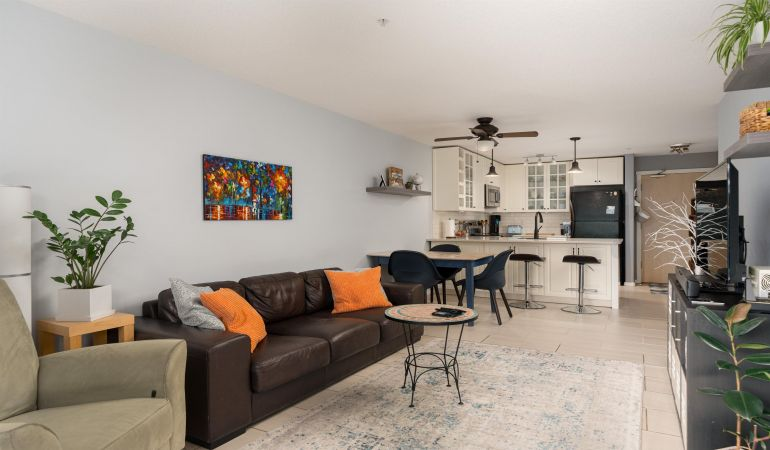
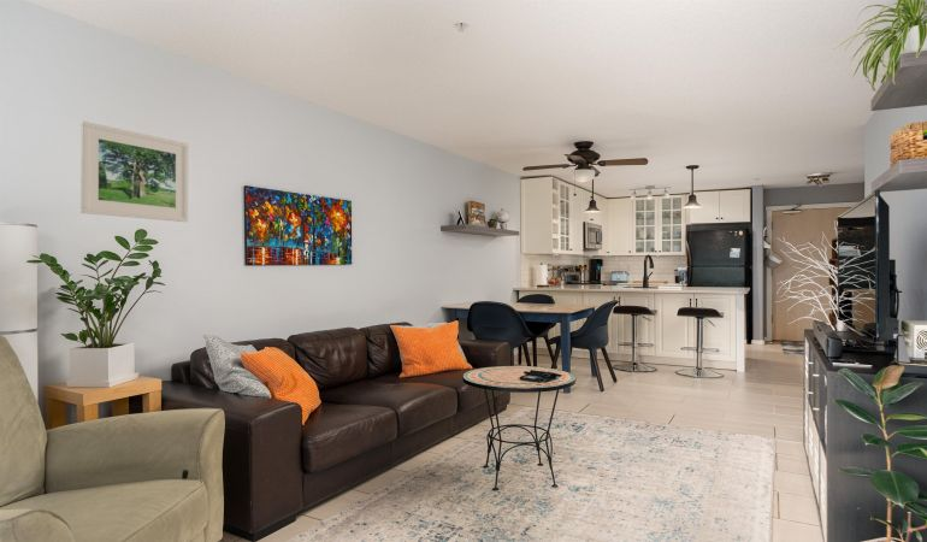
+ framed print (138, 175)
